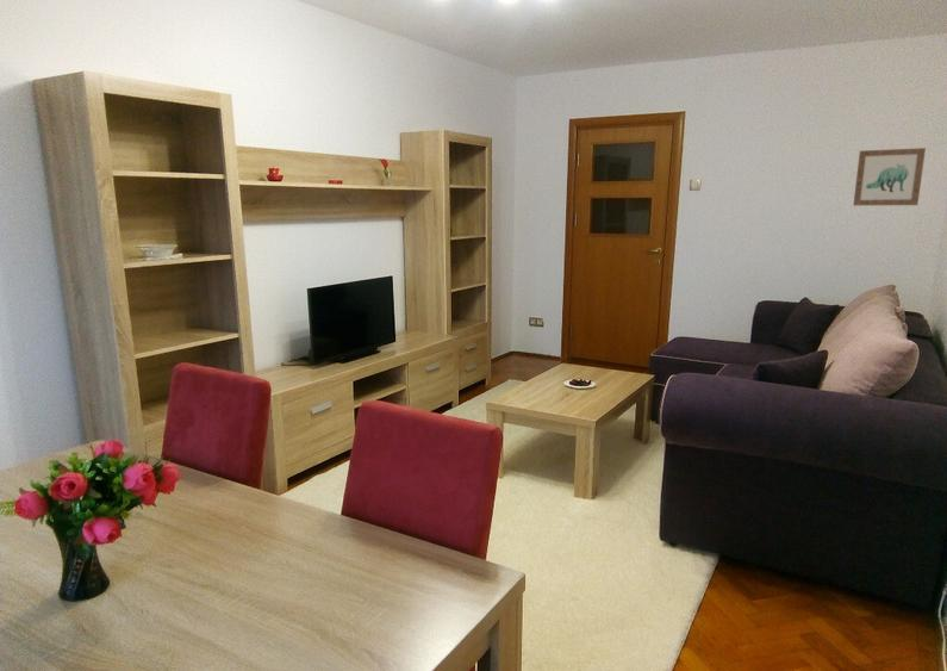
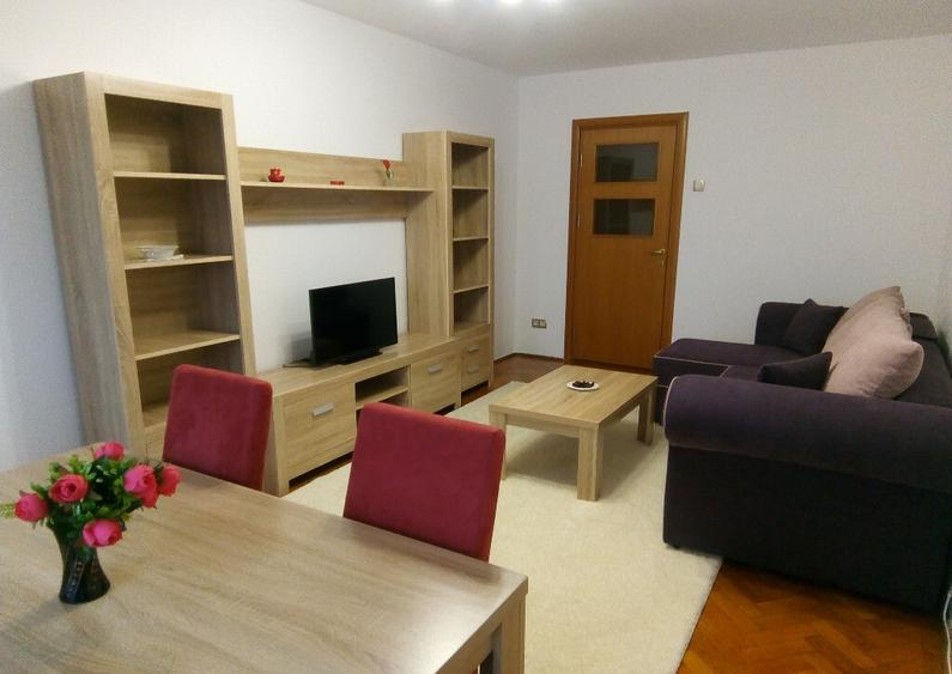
- wall art (887, 178)
